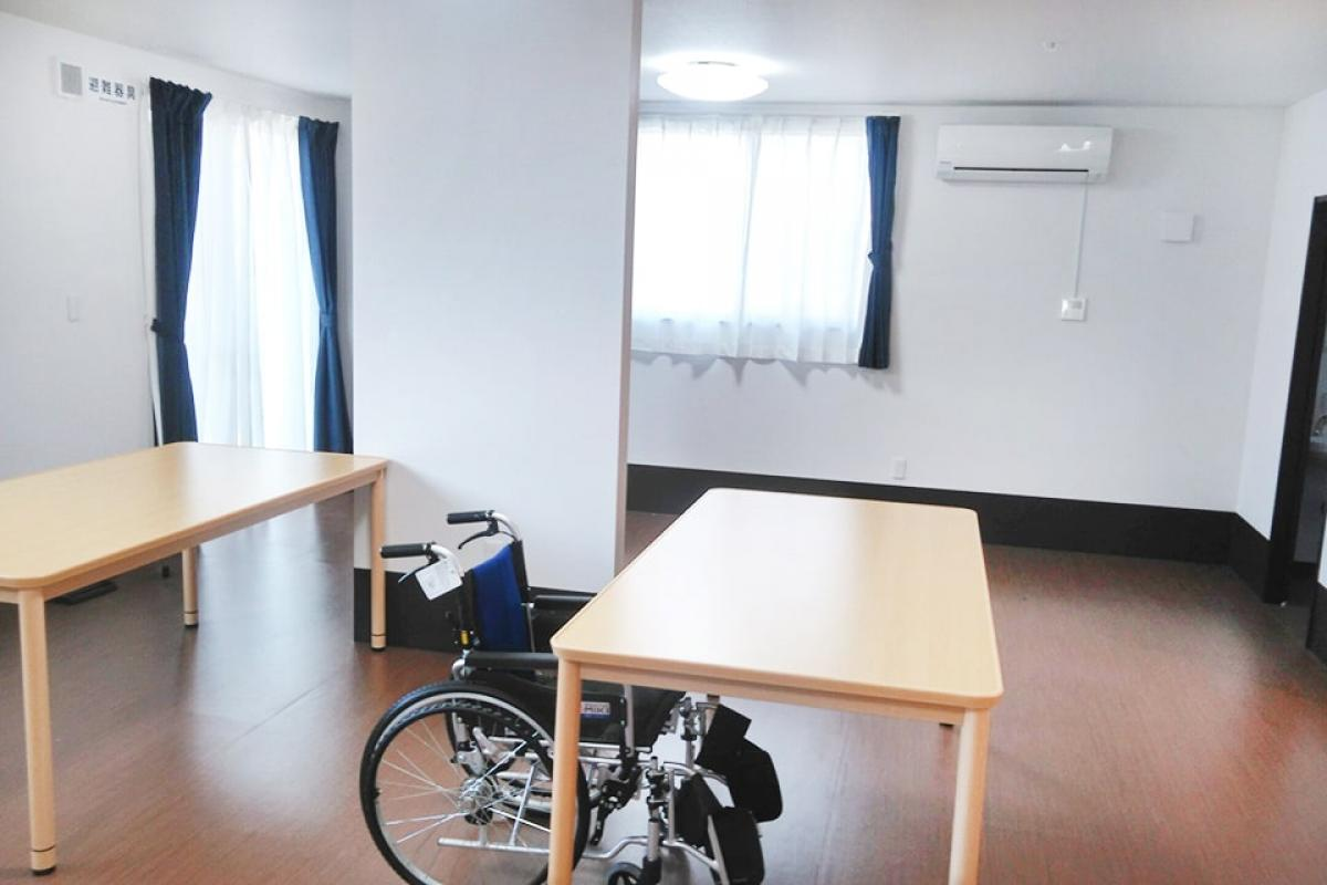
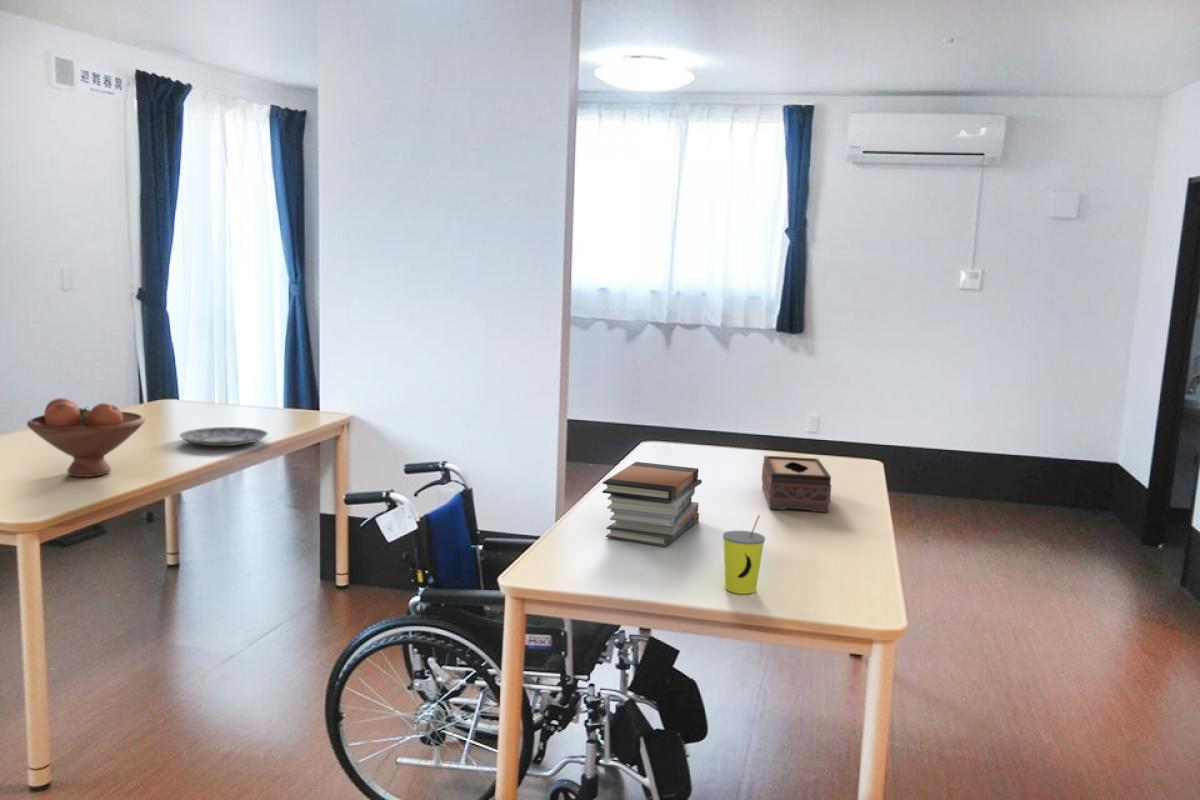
+ tissue box (794, 482)
+ fruit bowl (88, 435)
+ book stack (652, 502)
+ plate (224, 438)
+ straw (742, 551)
